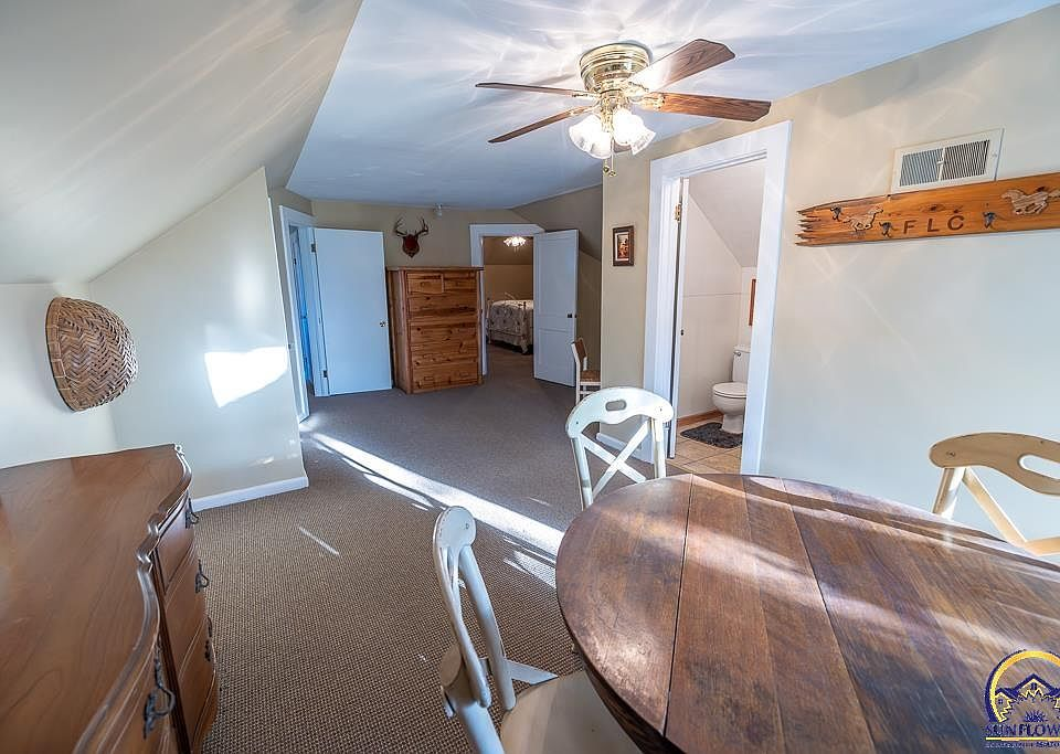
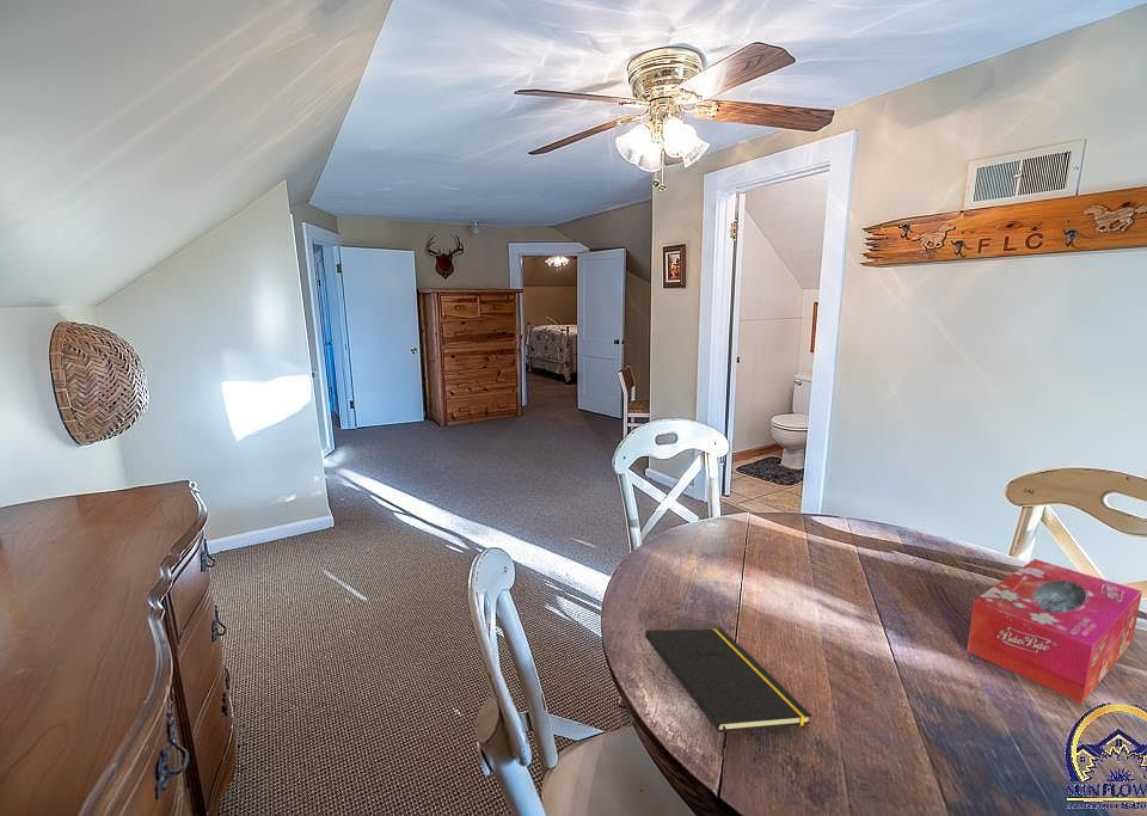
+ tissue box (1055, 620)
+ notepad (719, 673)
